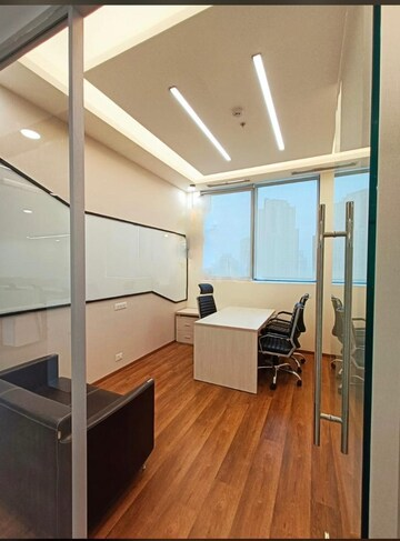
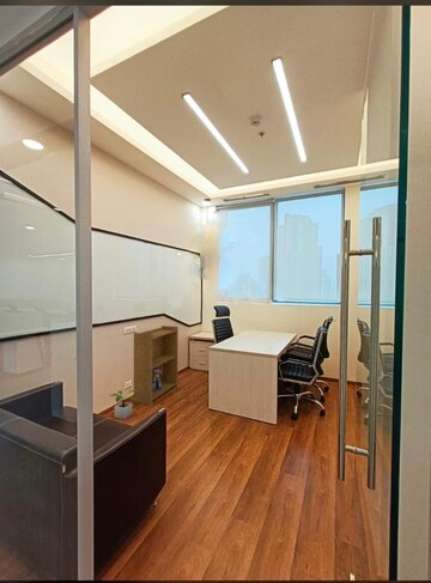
+ potted plant (121, 403)
+ bookshelf (157, 362)
